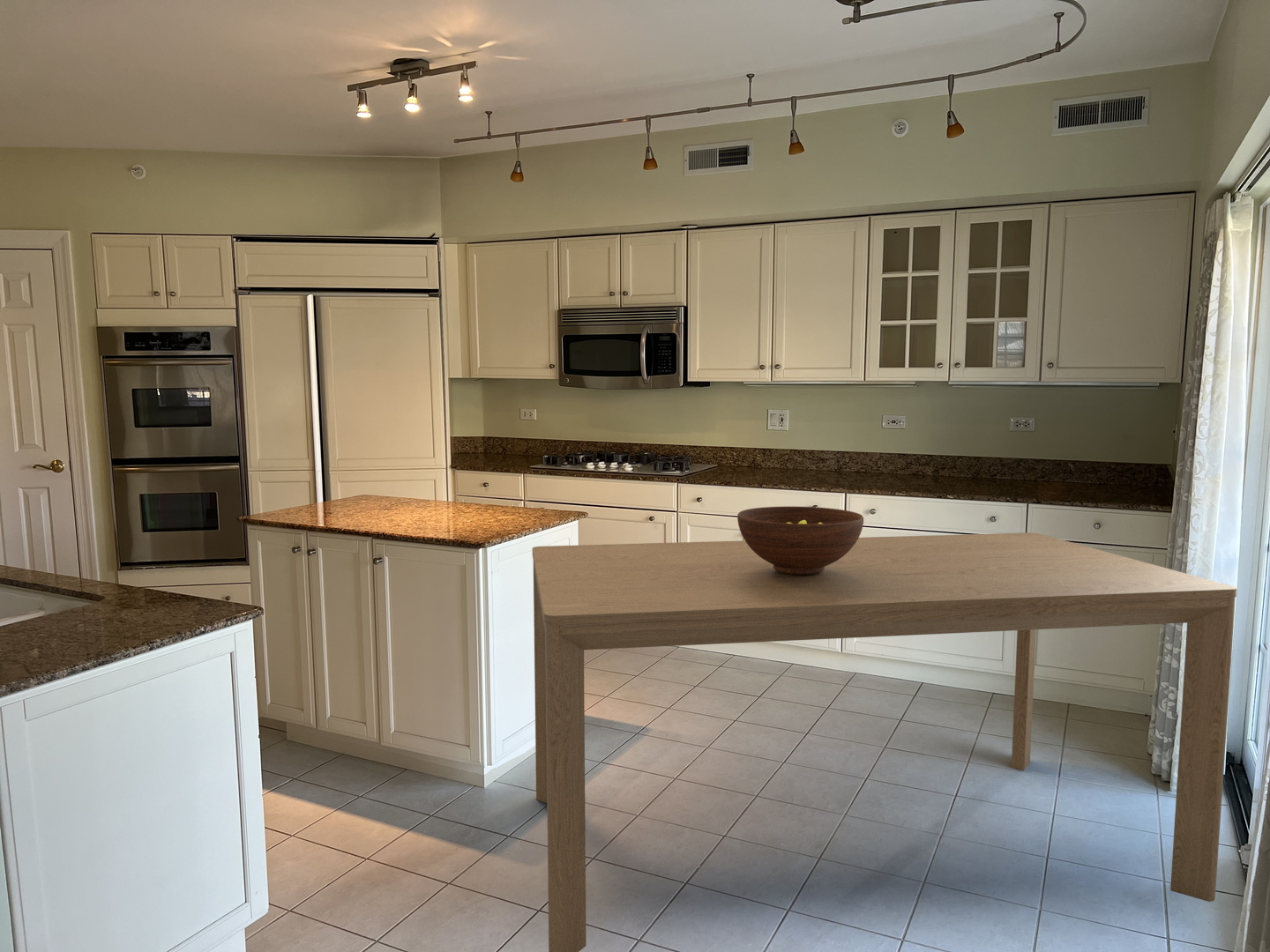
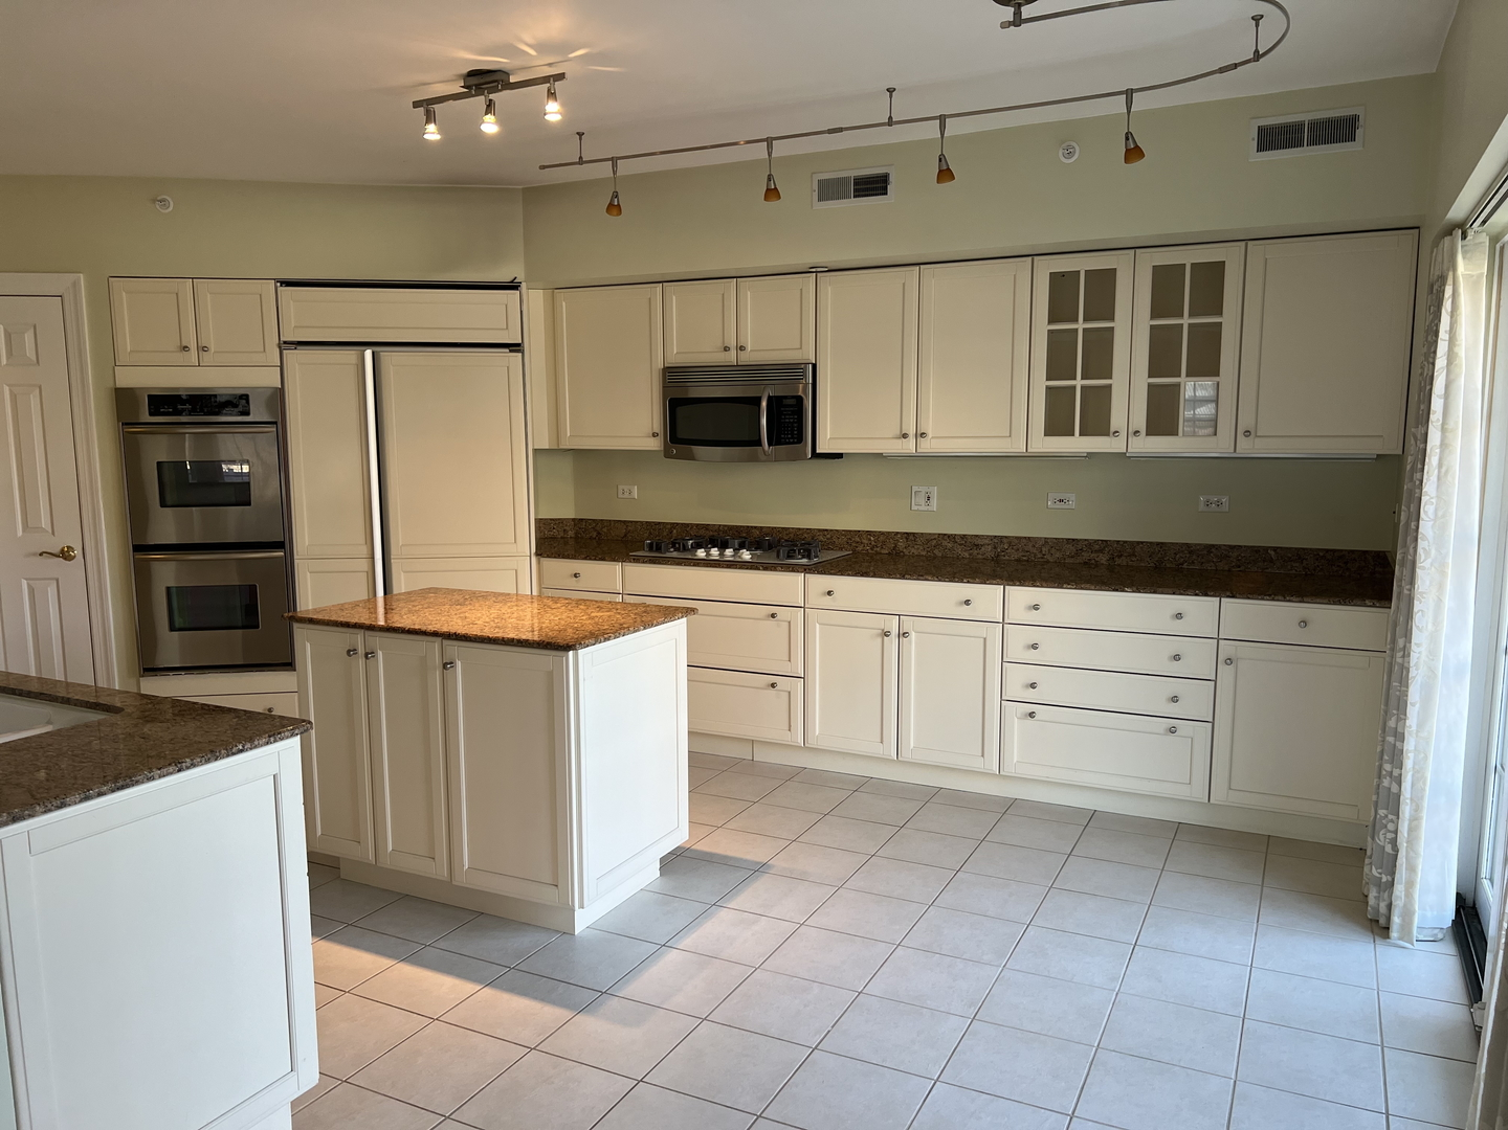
- dining table (834, 638)
- fruit bowl (799, 542)
